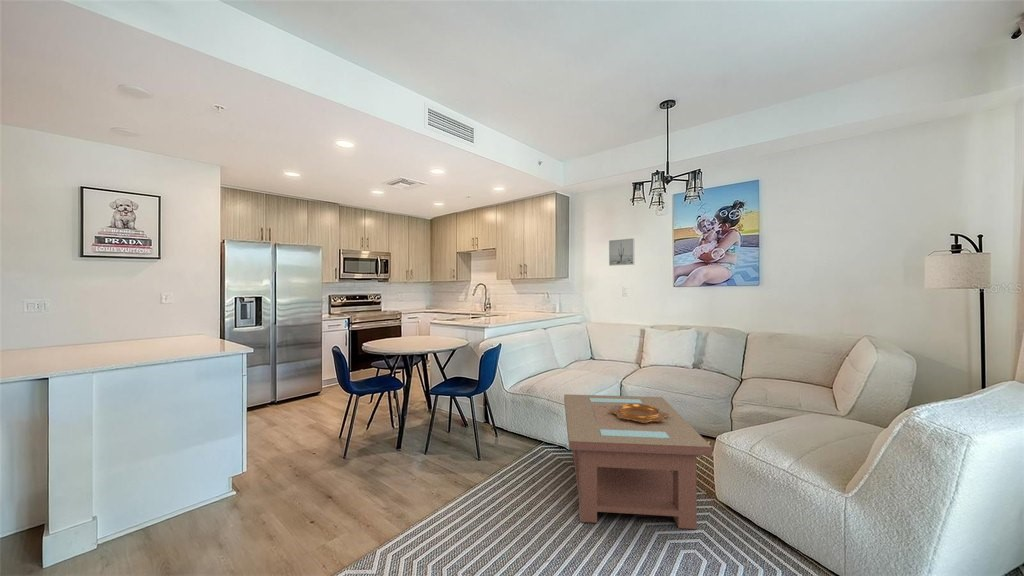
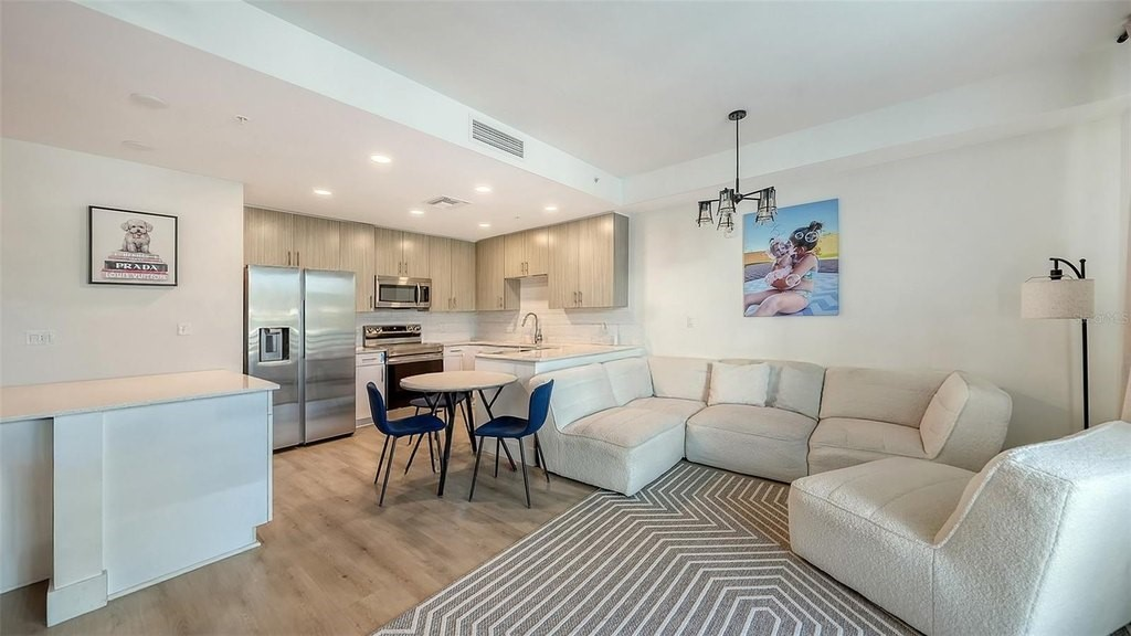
- wall art (621, 252)
- decorative bowl (638, 411)
- coffee table (623, 450)
